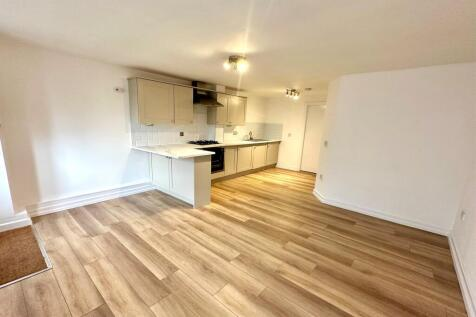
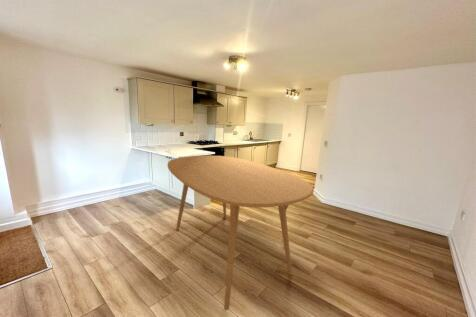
+ dining table (225, 211)
